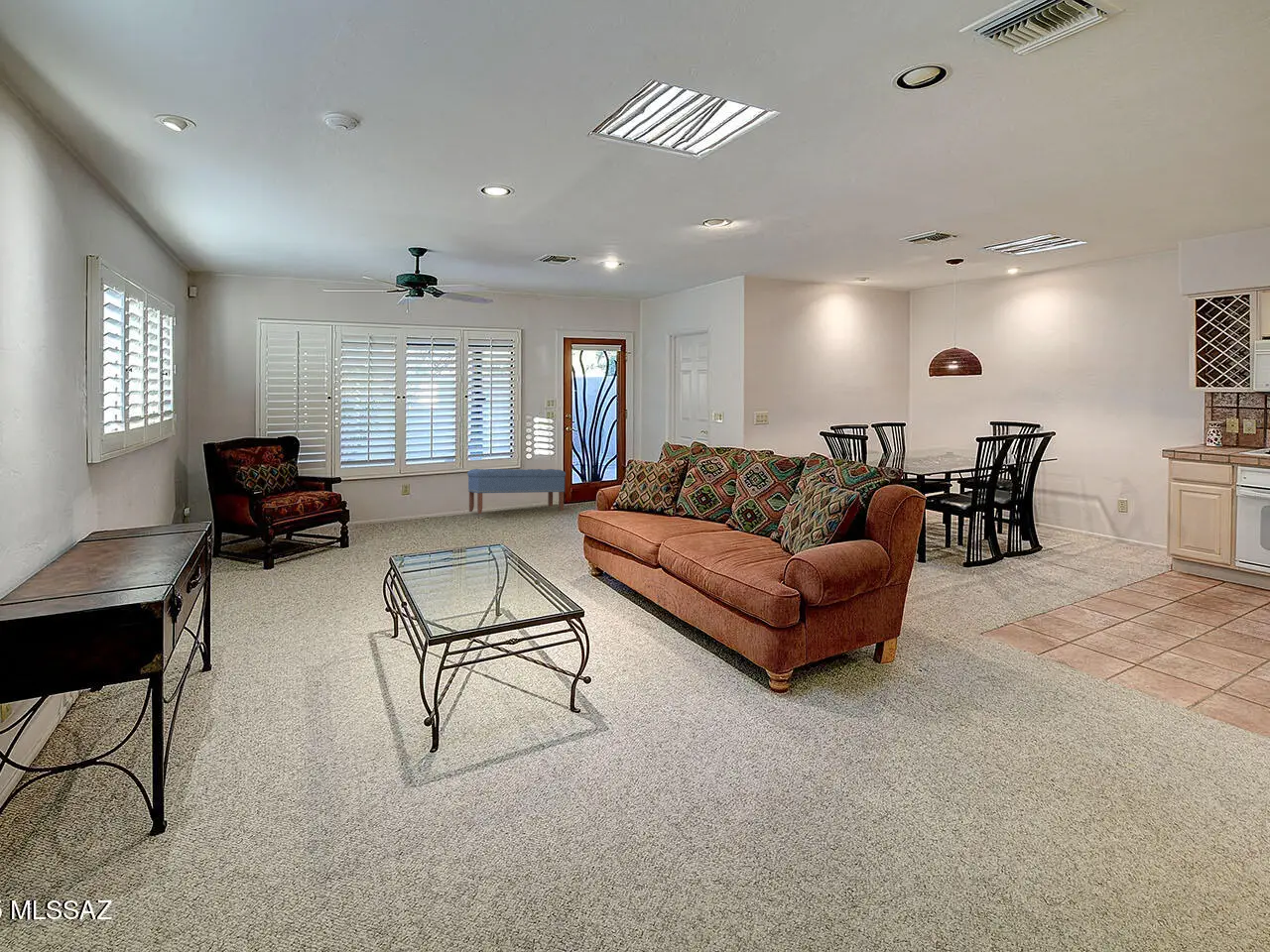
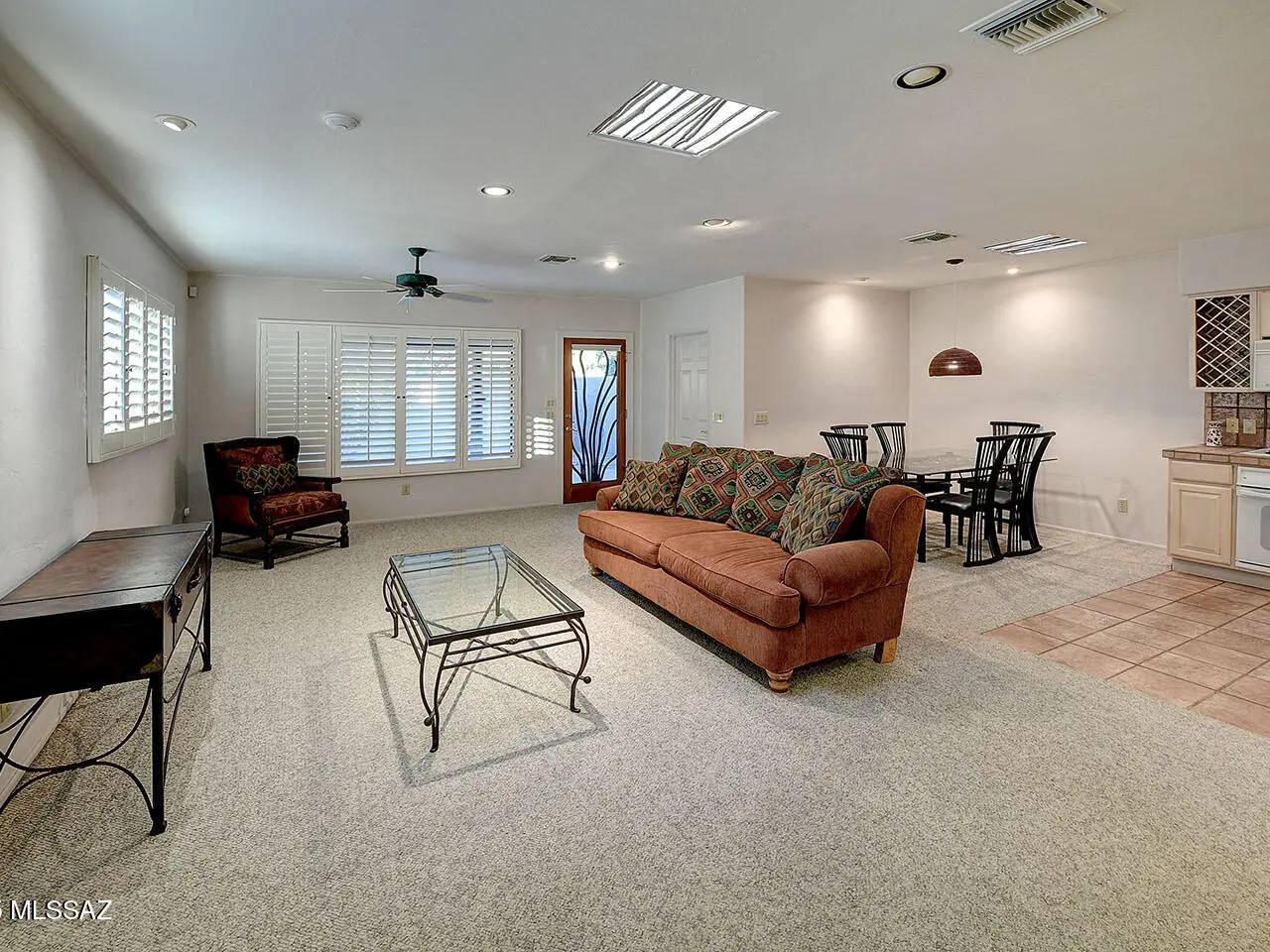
- bench (517, 490)
